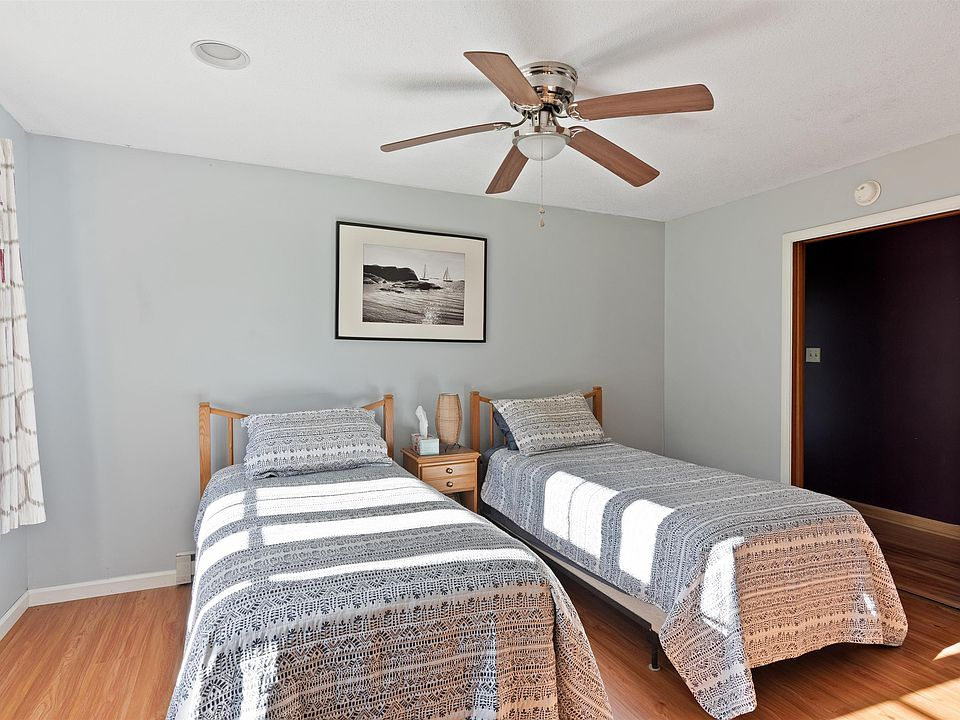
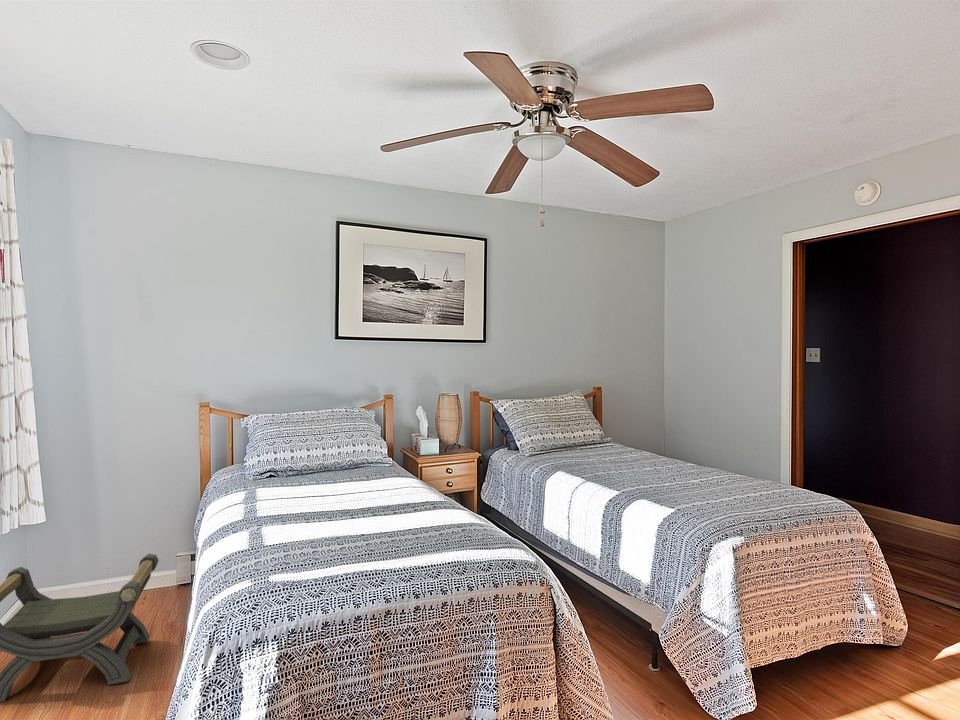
+ stool (73, 622)
